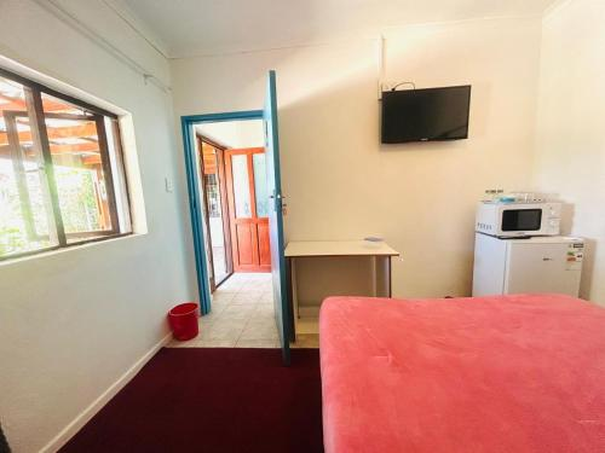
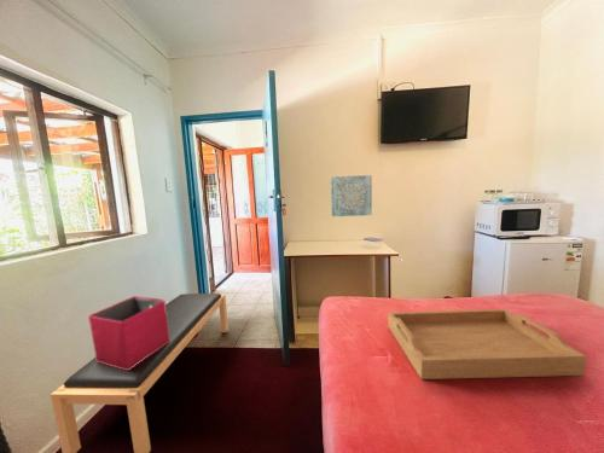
+ wall art (350, 196)
+ bench (168, 348)
+ serving tray (469, 336)
+ storage bin (132, 329)
